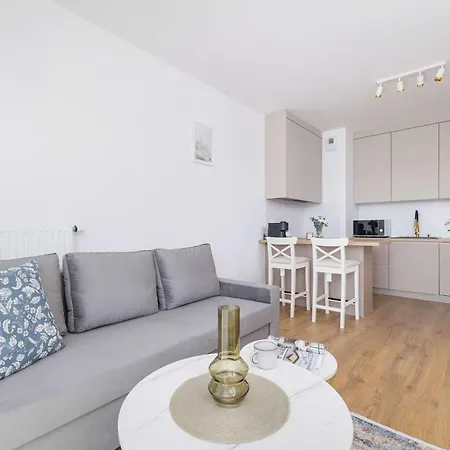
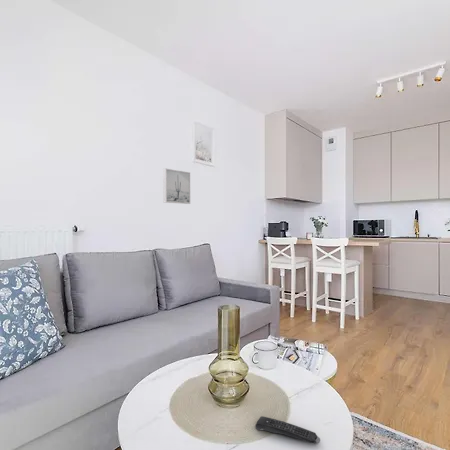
+ wall art (177, 186)
+ remote control (287, 430)
